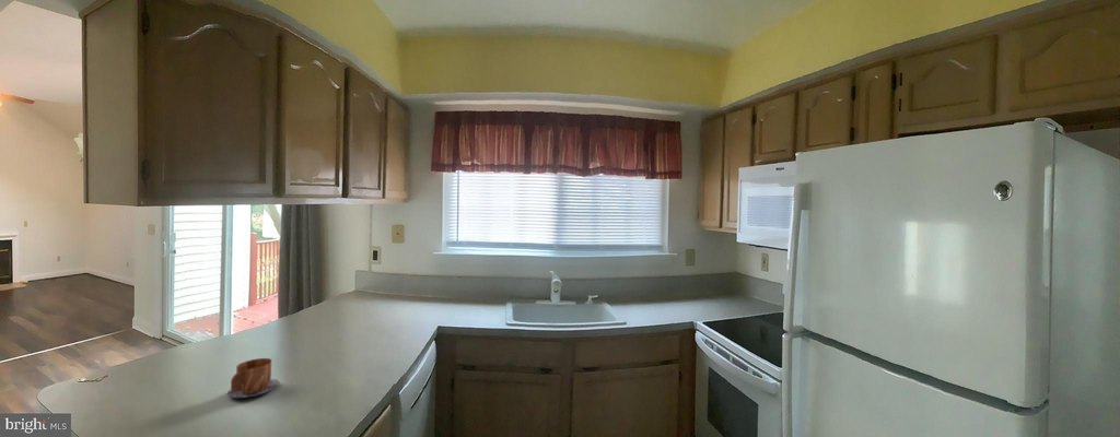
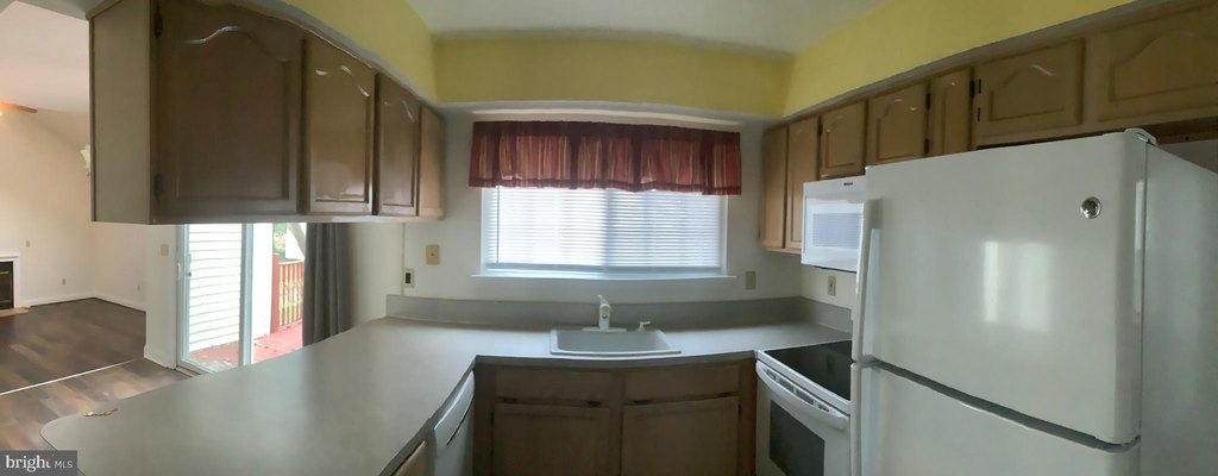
- mug (253, 377)
